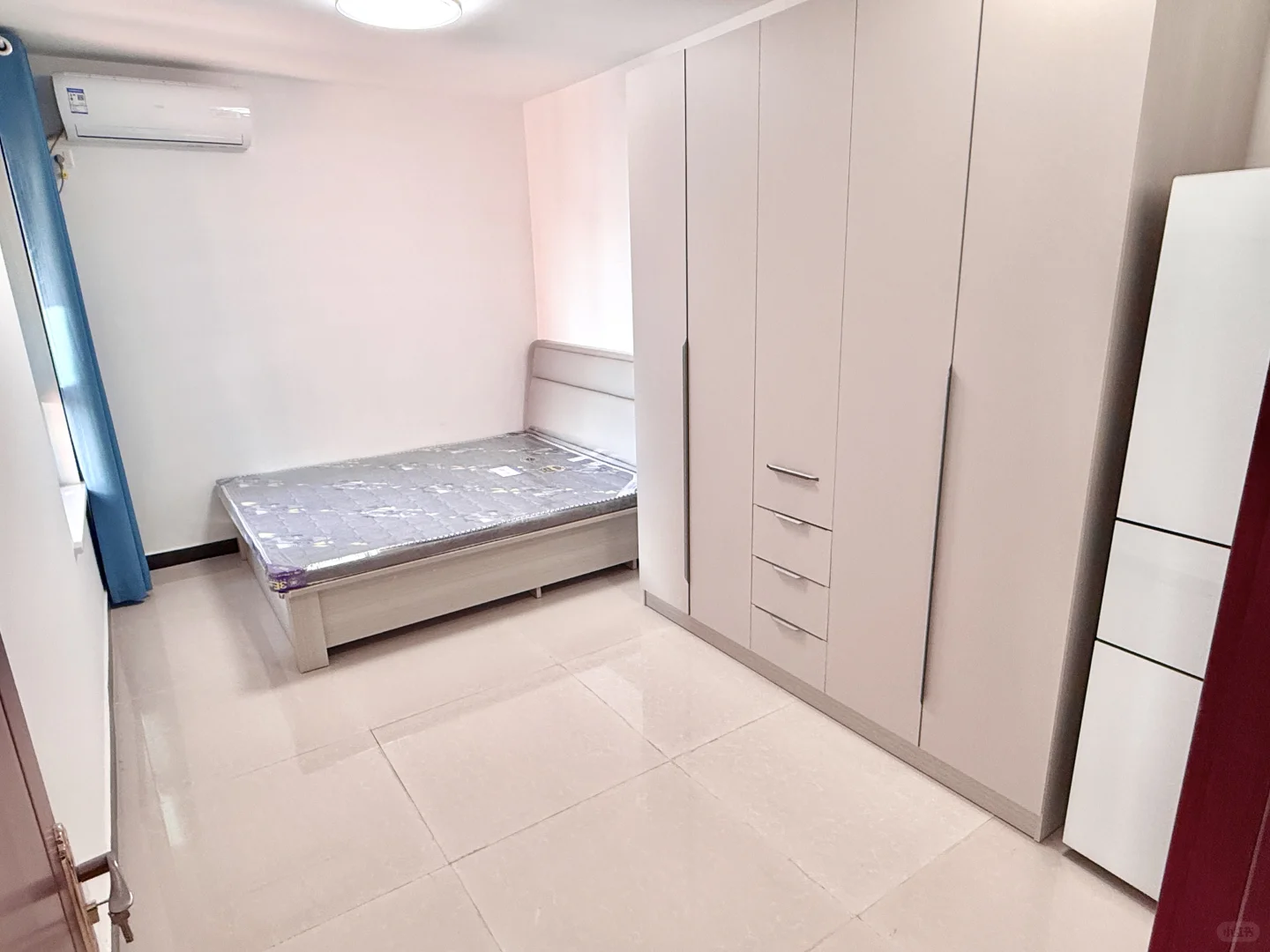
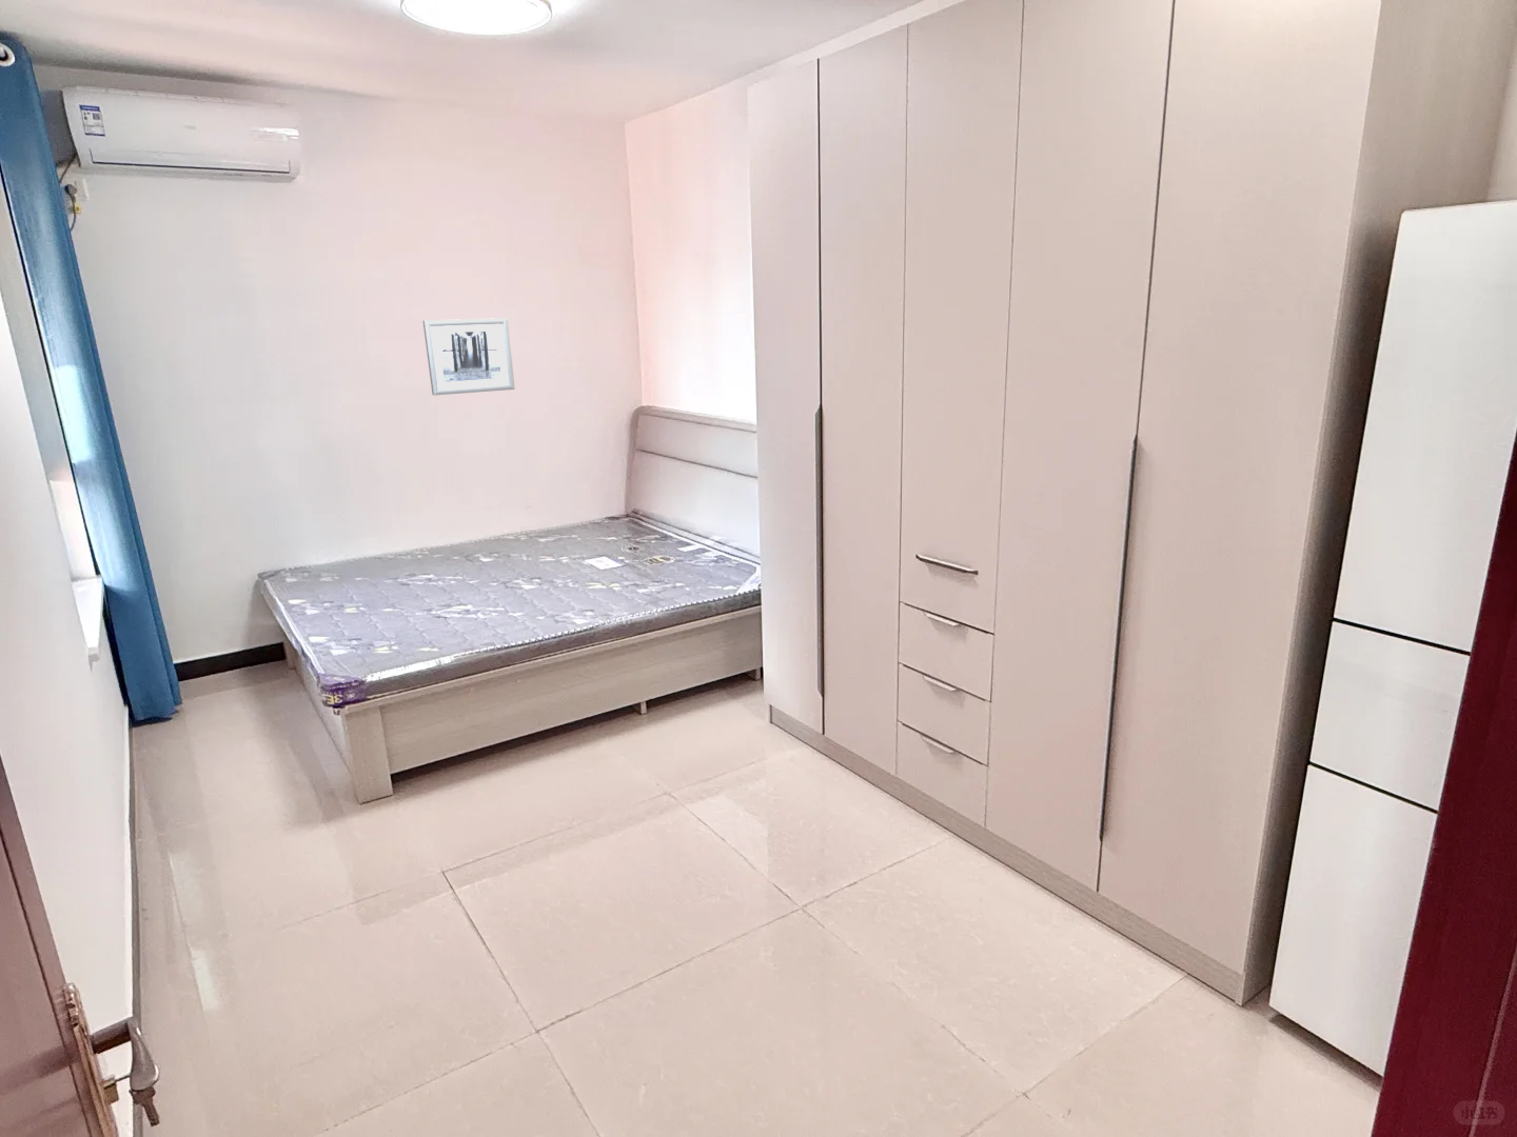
+ wall art (469, 356)
